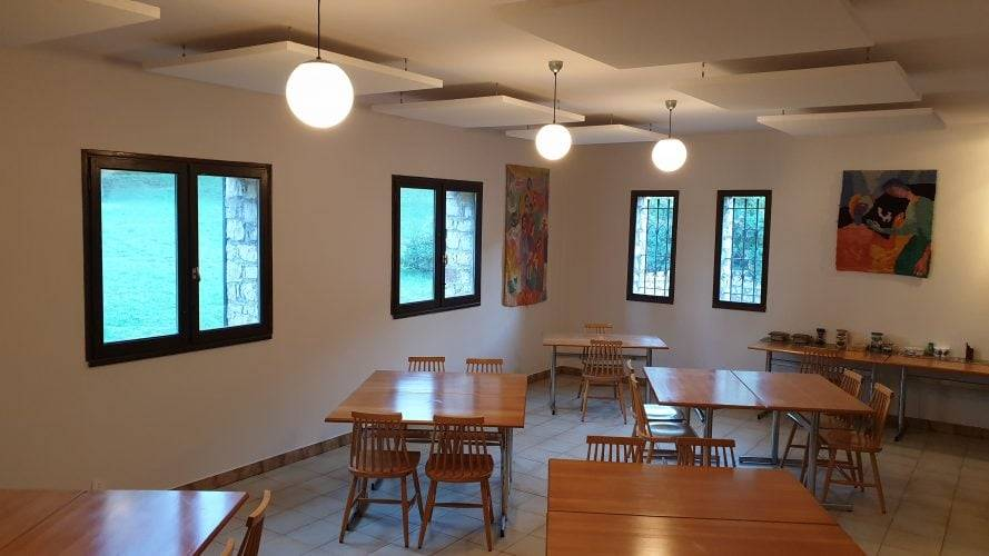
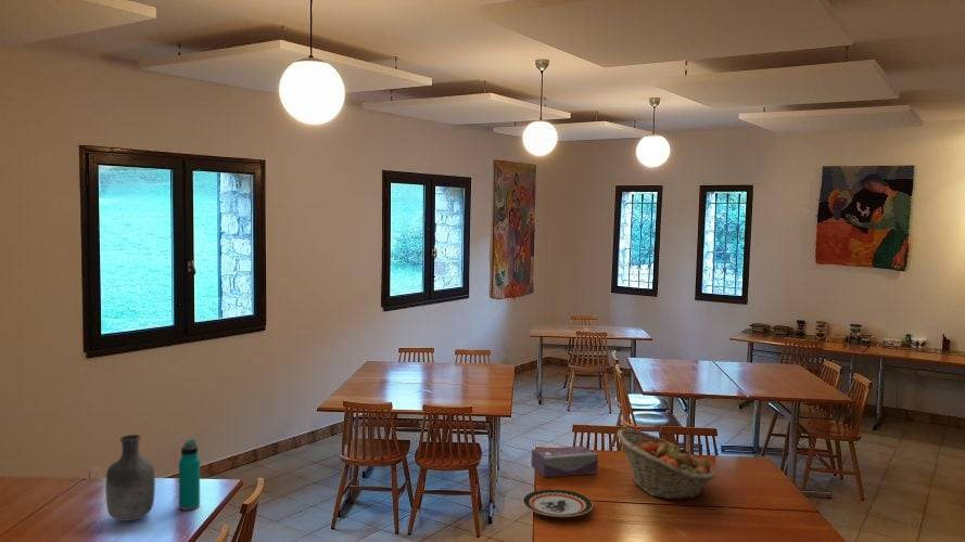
+ tissue box (563, 460)
+ fruit basket (663, 461)
+ plate (557, 504)
+ vase (130, 477)
+ water bottle (189, 474)
